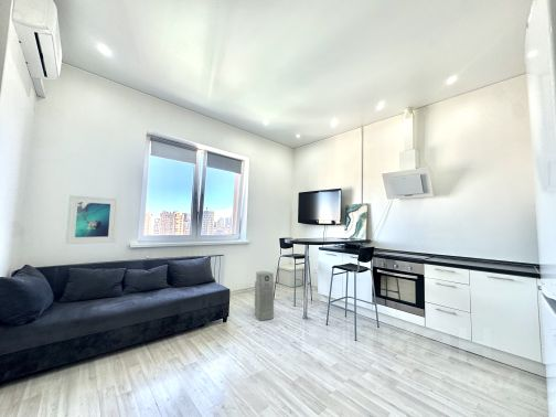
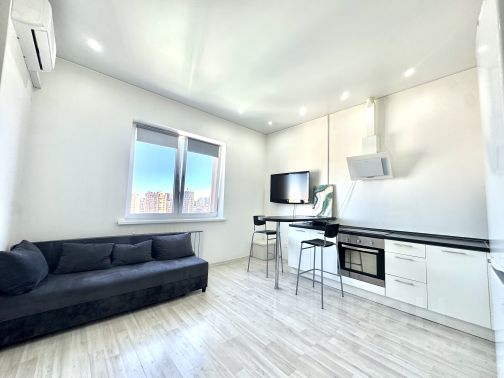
- air purifier (263, 293)
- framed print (93, 220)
